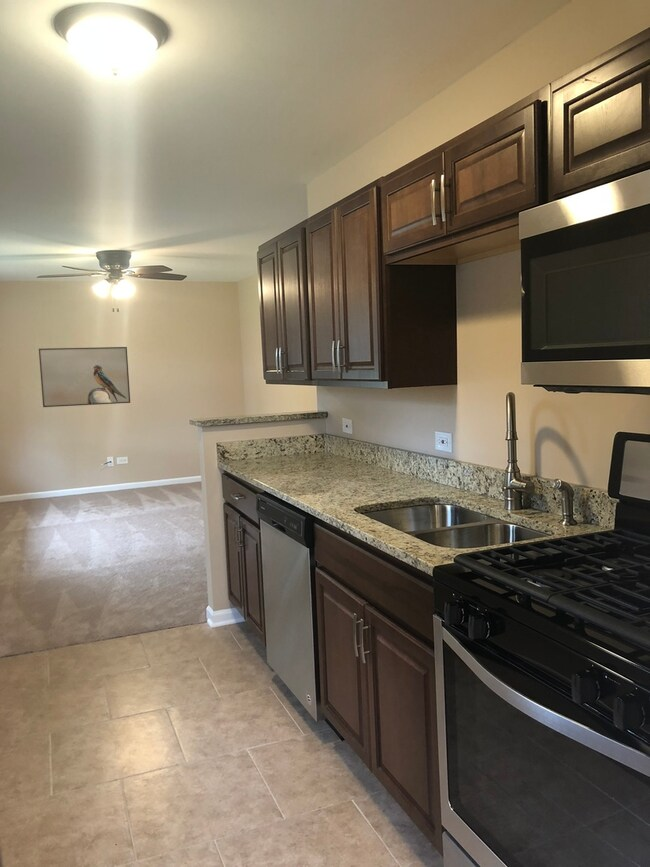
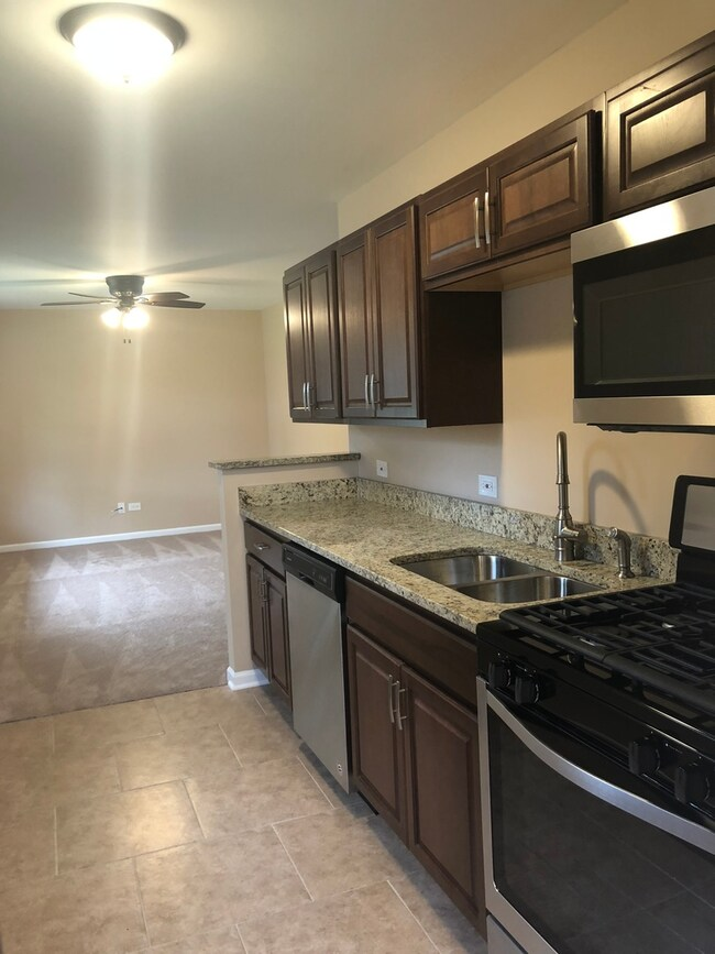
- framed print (85, 376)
